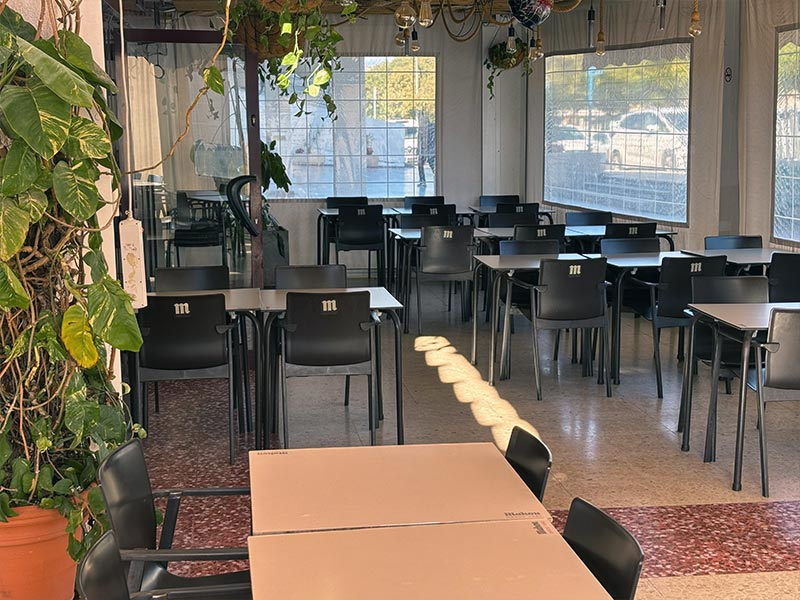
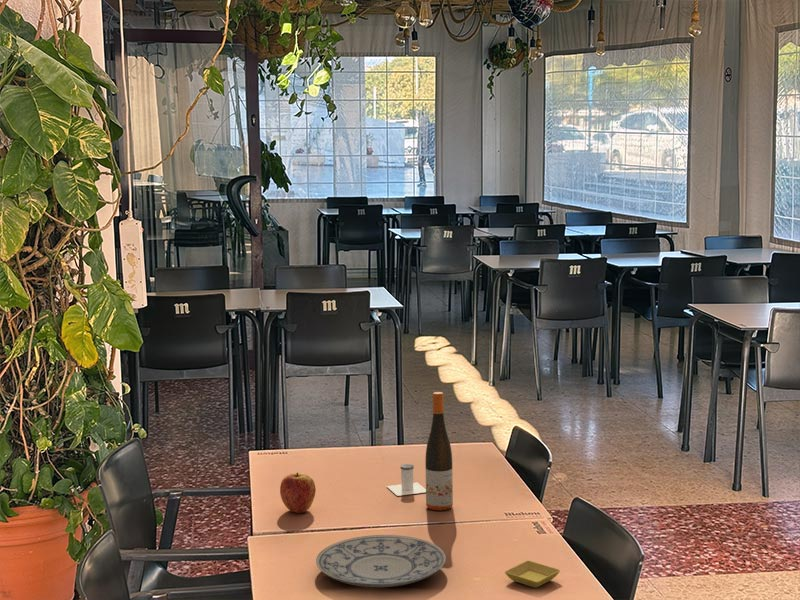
+ salt shaker (407, 477)
+ wine bottle (438, 449)
+ saucer (532, 575)
+ apple (297, 492)
+ plate (381, 564)
